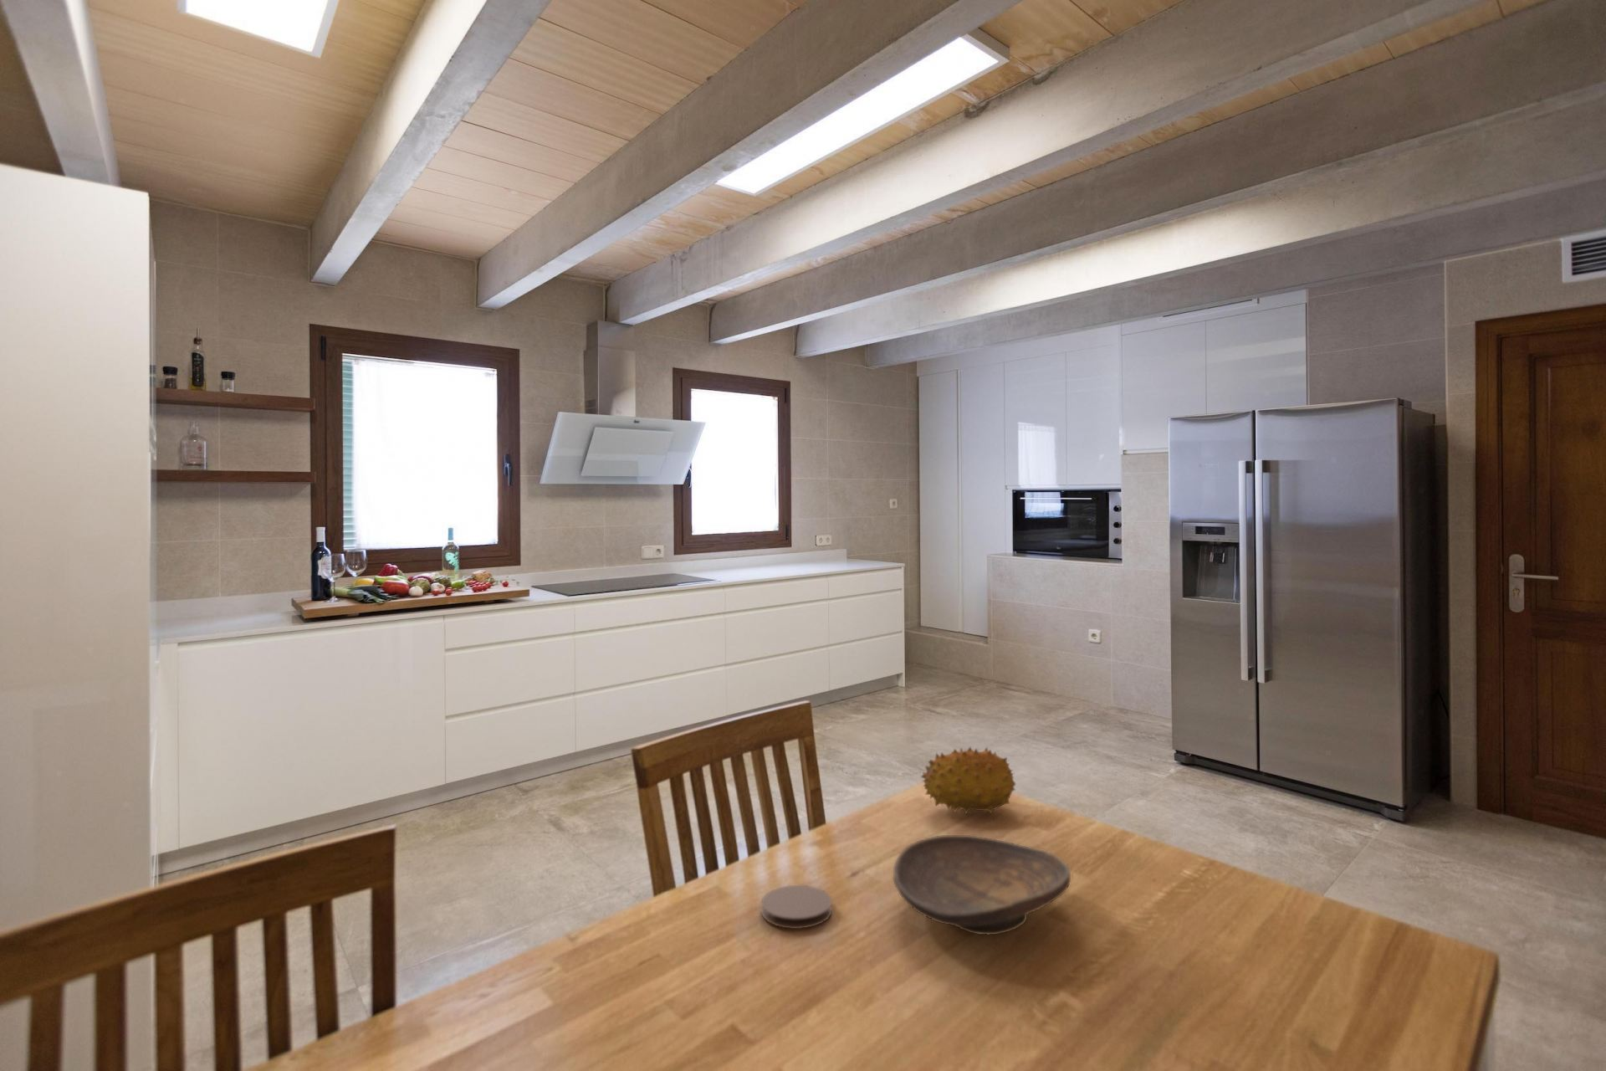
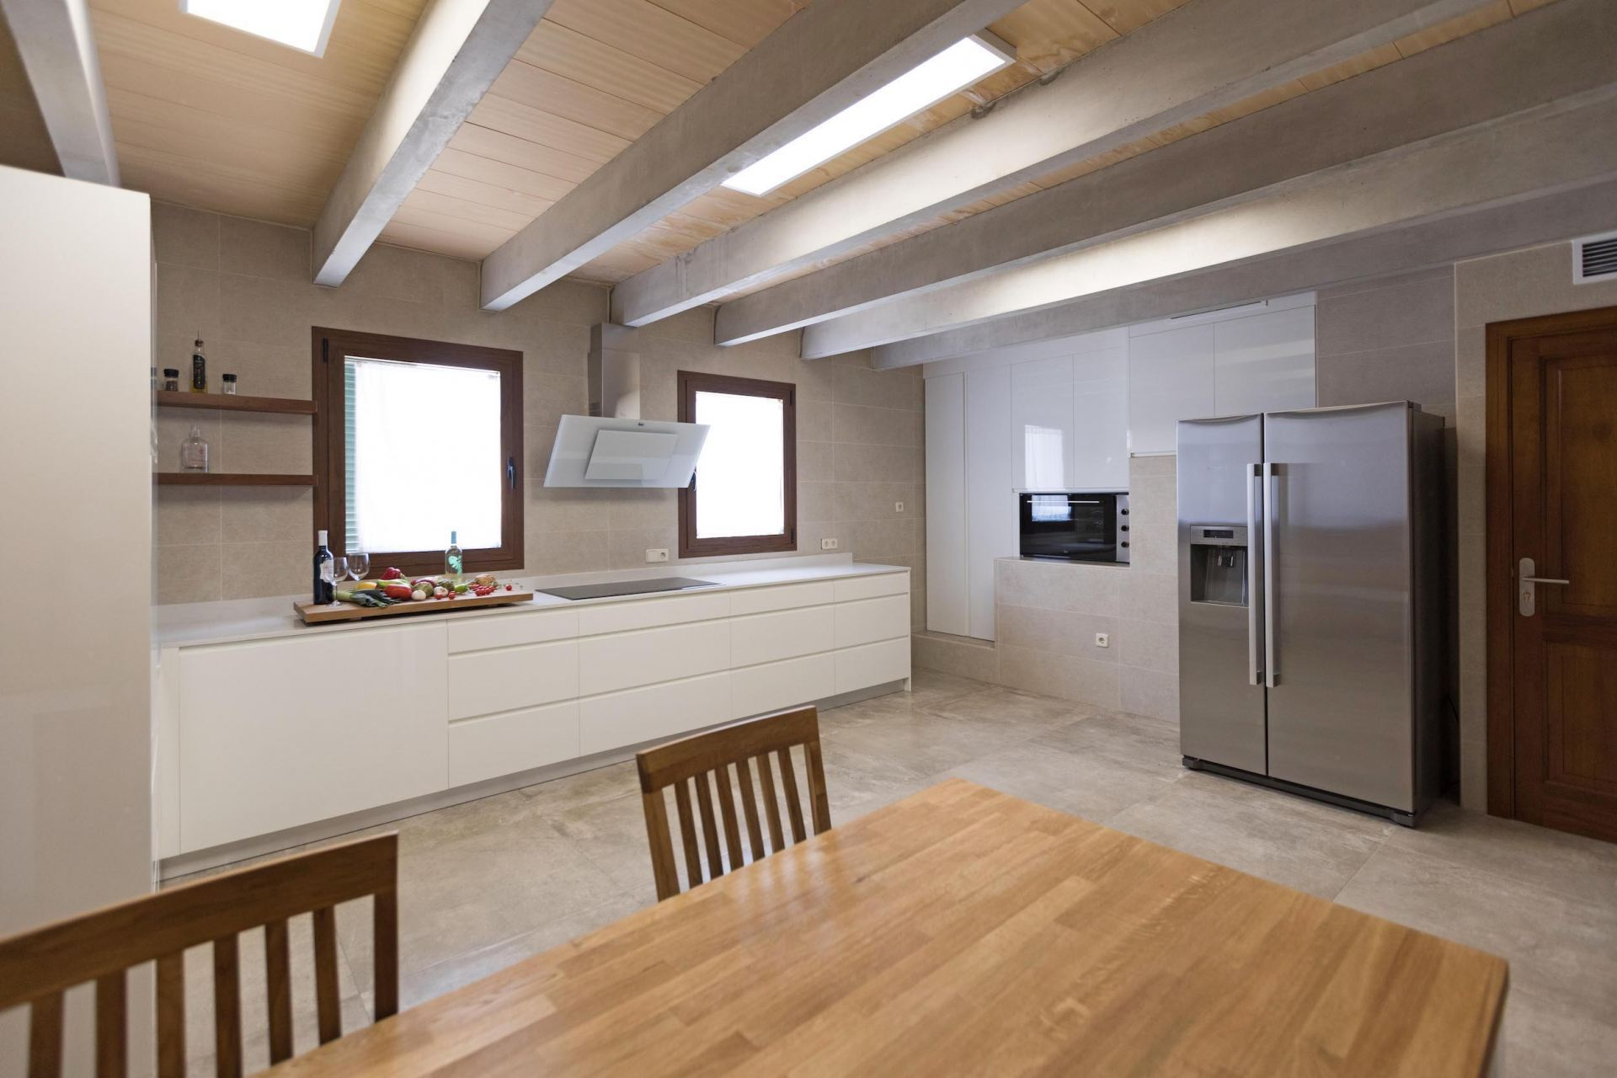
- coaster (796, 905)
- decorative bowl (980, 887)
- fruit (968, 779)
